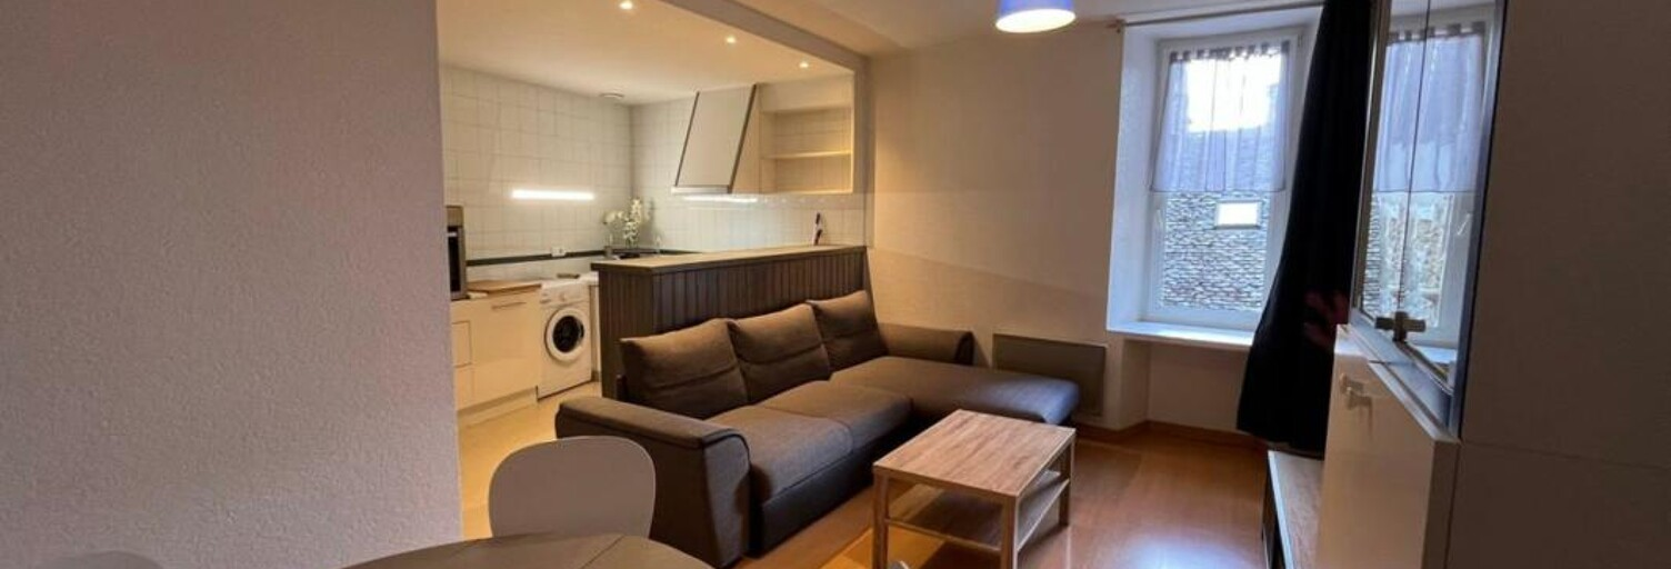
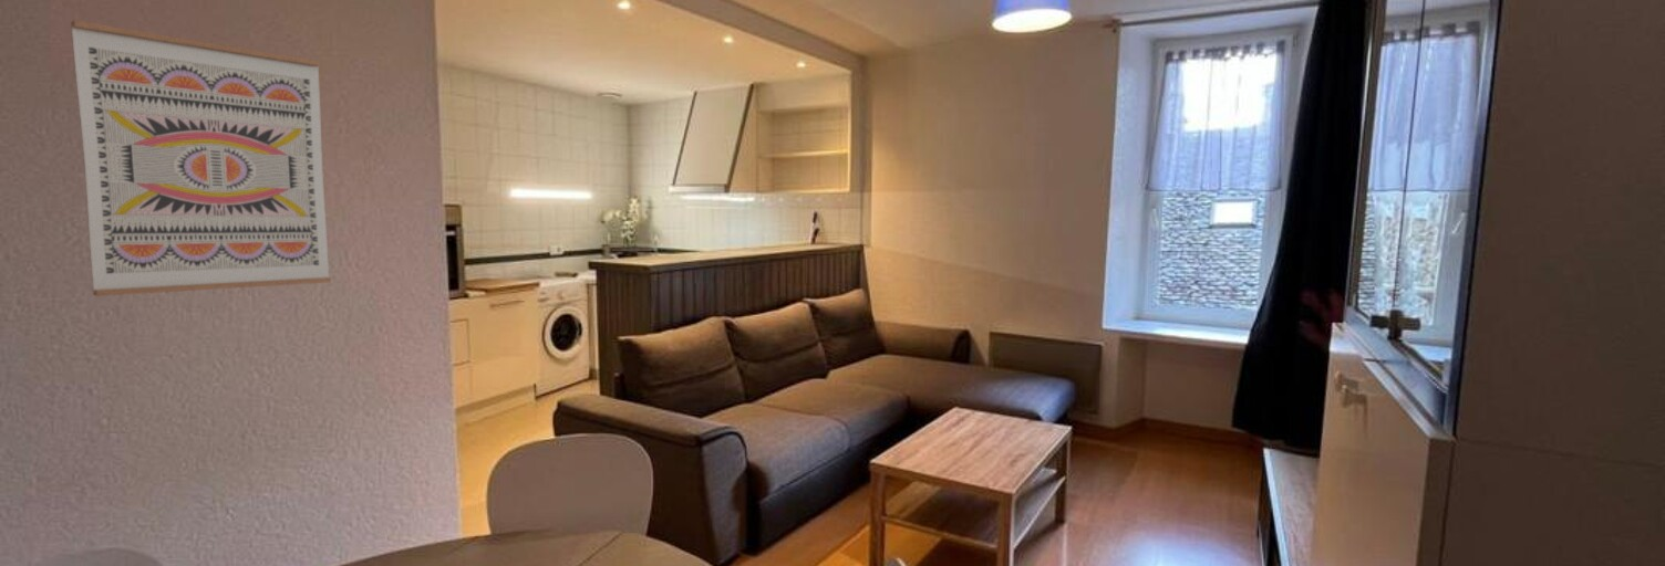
+ wall art (216, 167)
